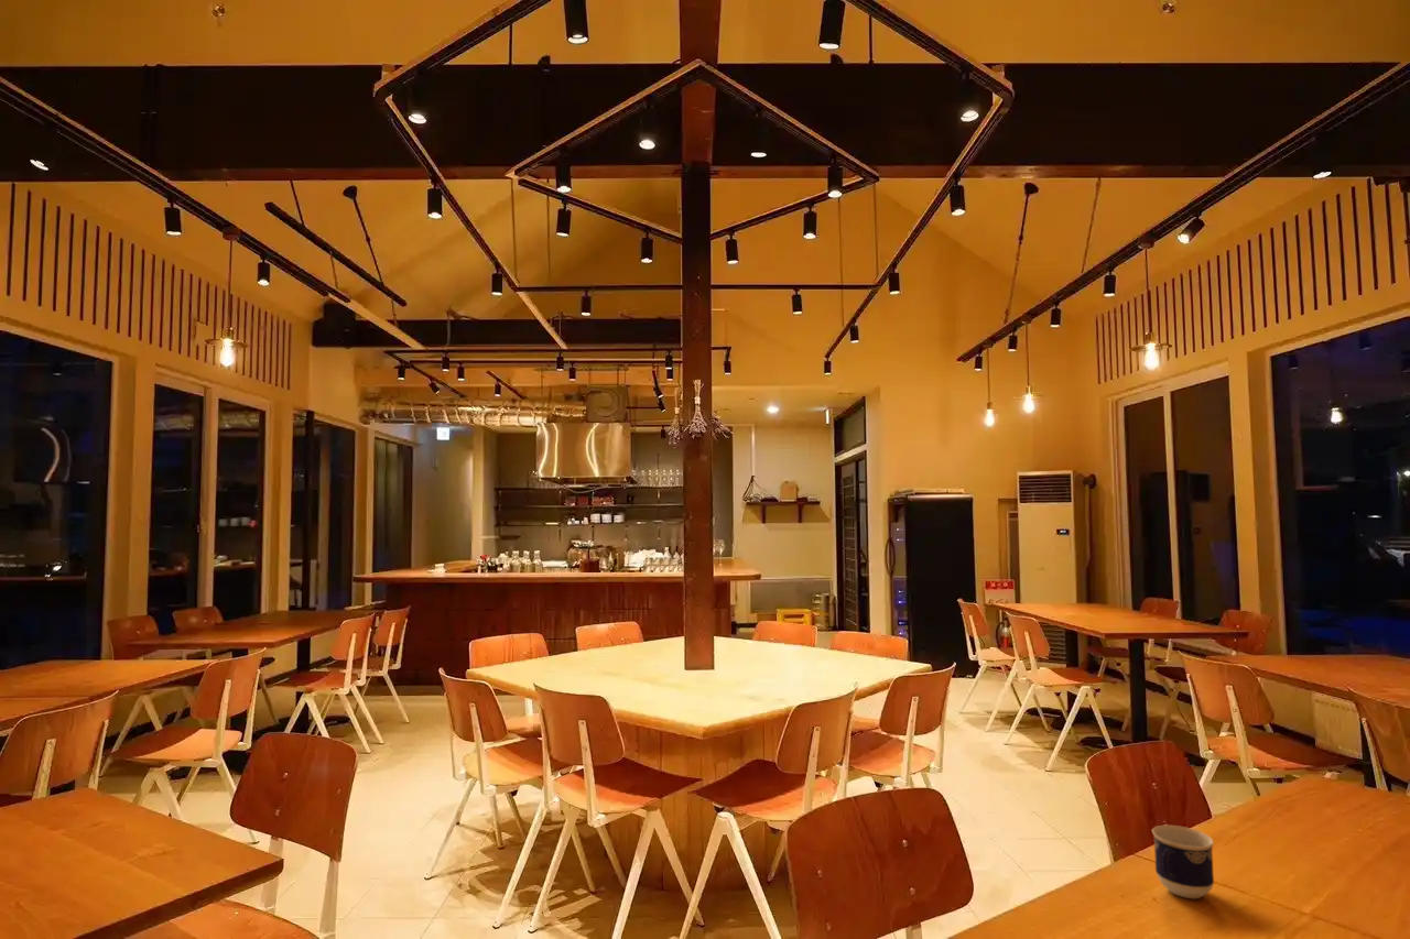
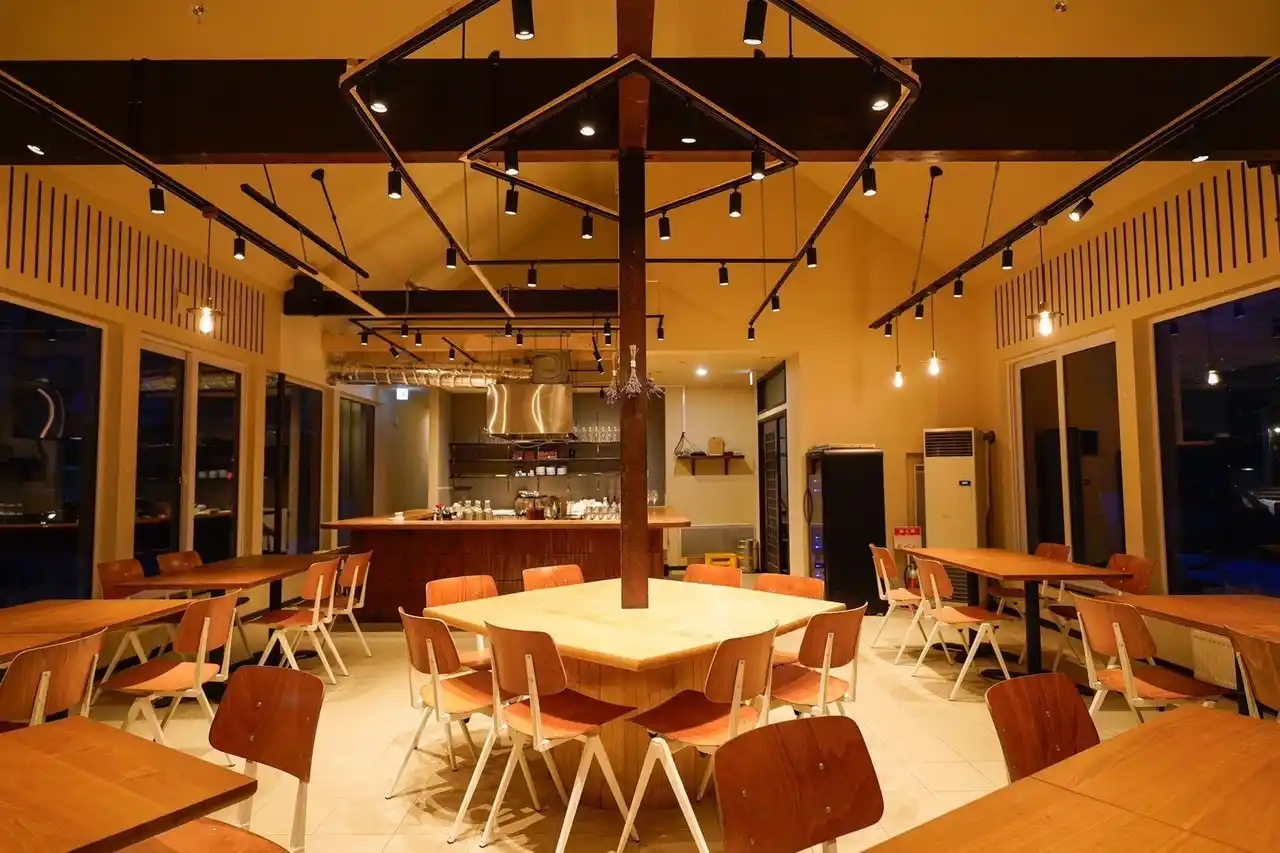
- cup (1180, 865)
